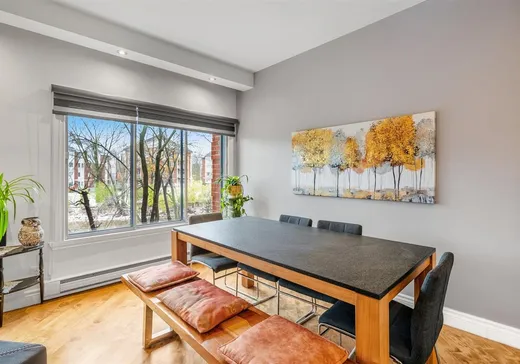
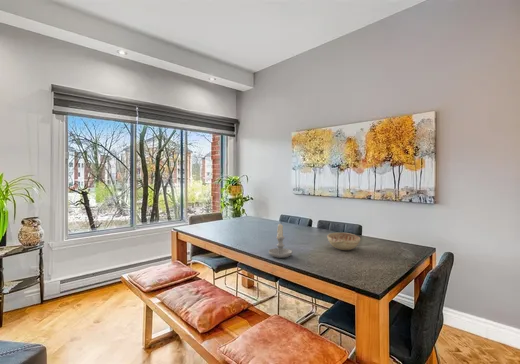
+ candle (280, 239)
+ decorative bowl (343, 242)
